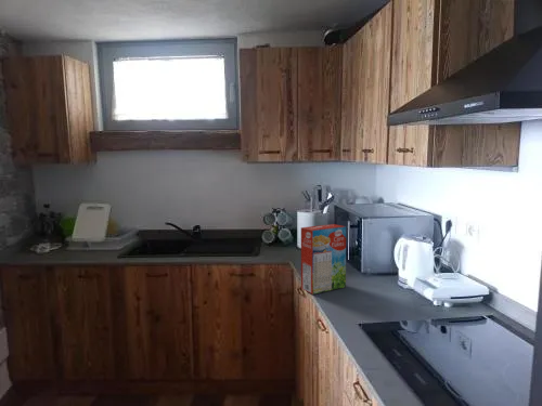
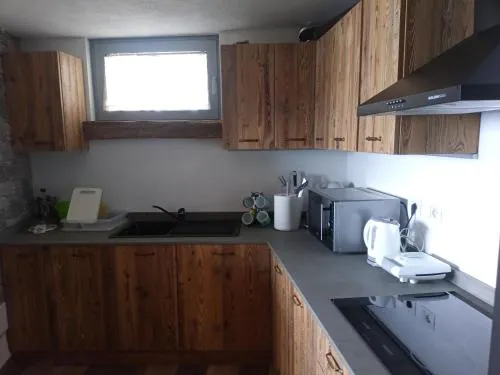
- cereal box (323, 258)
